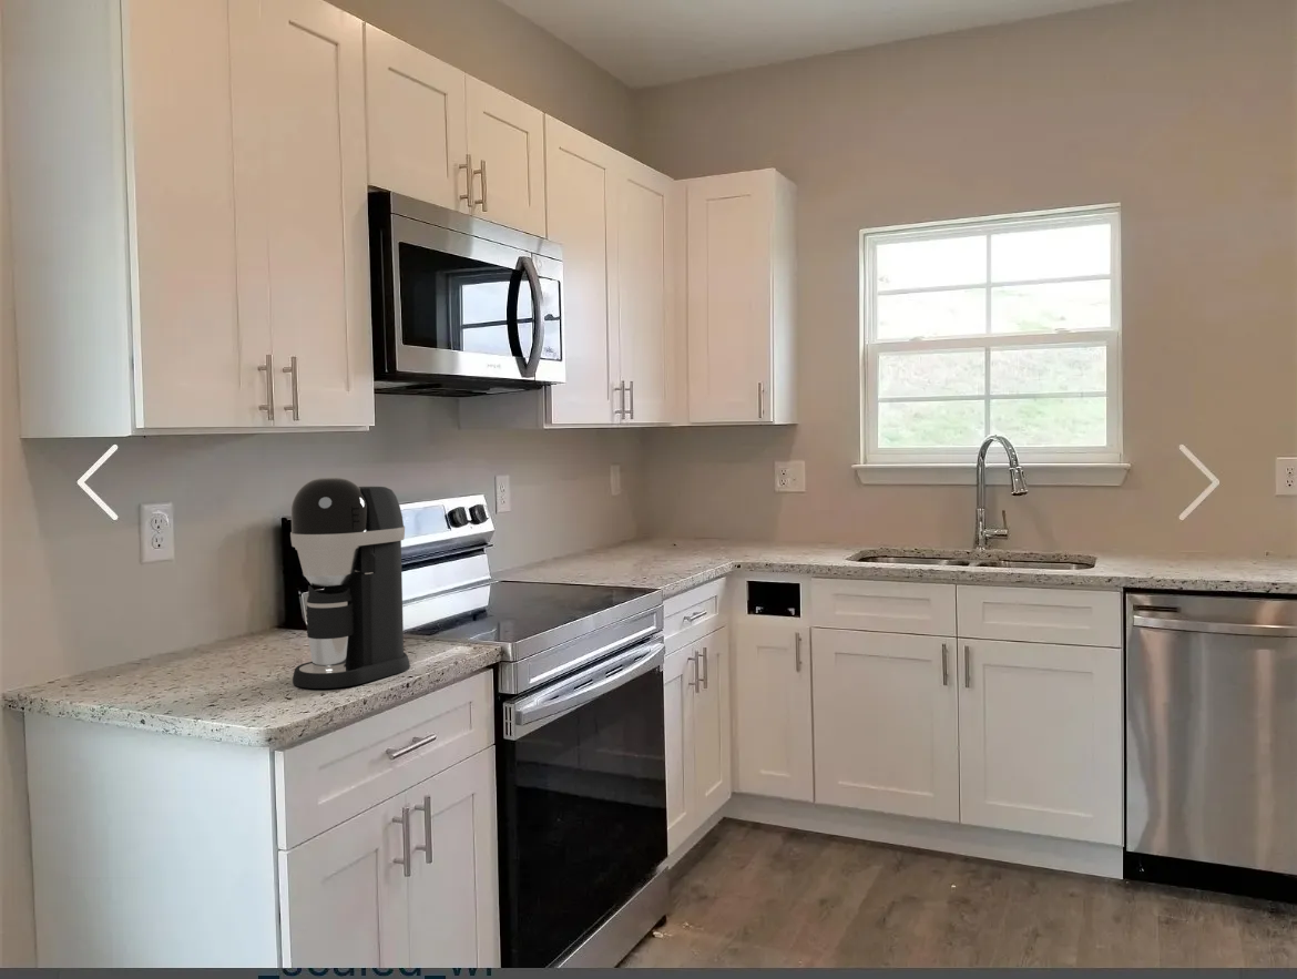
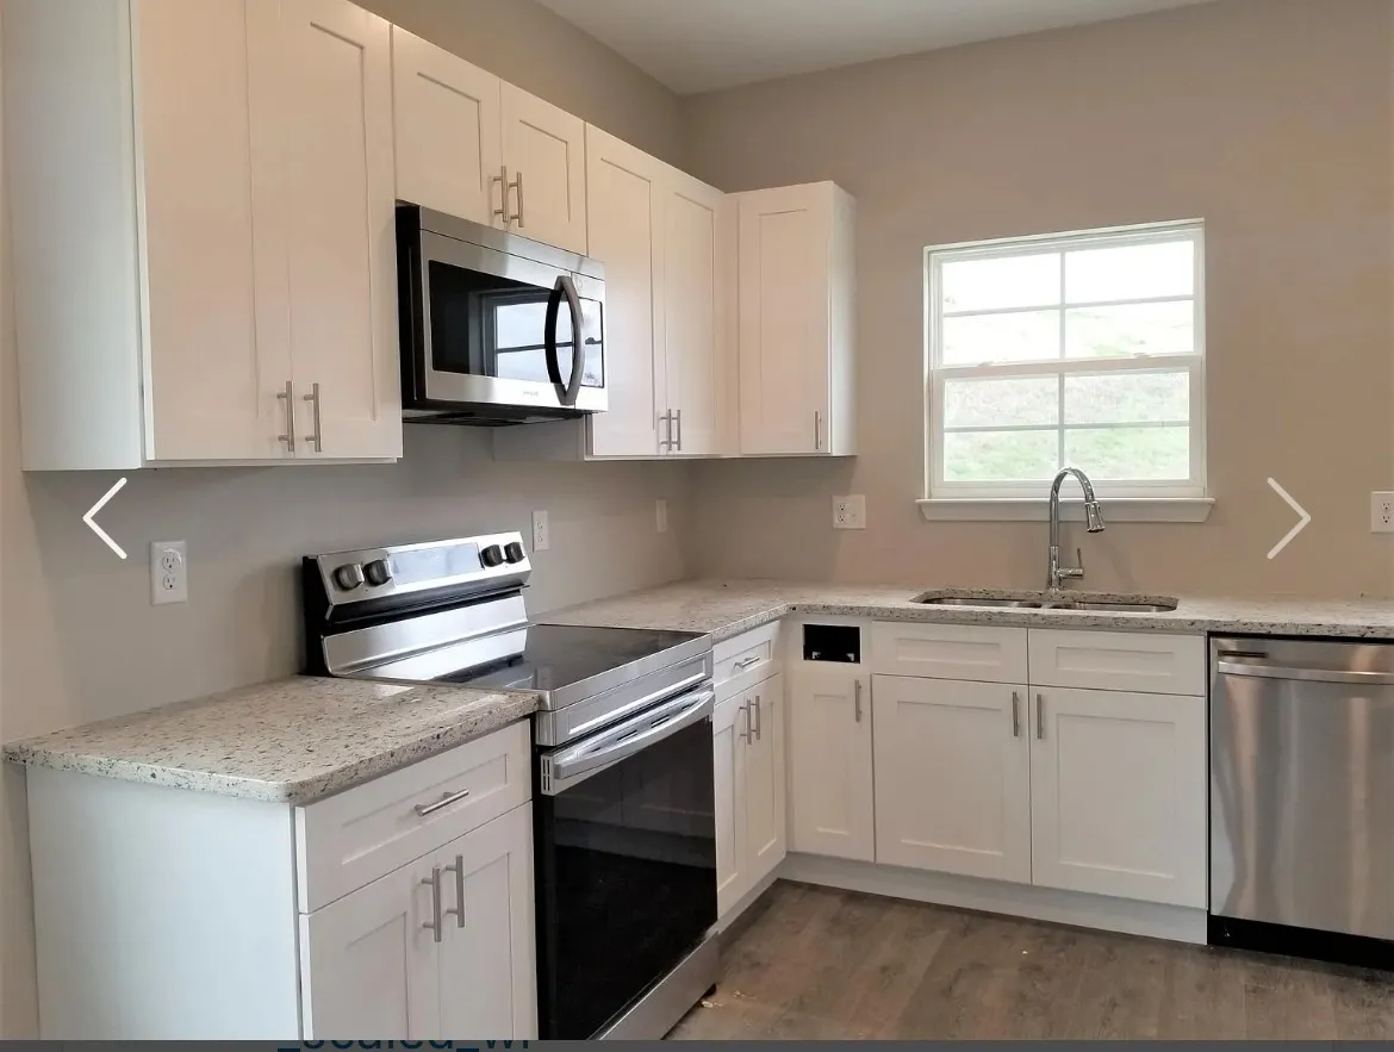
- coffee maker (350, 575)
